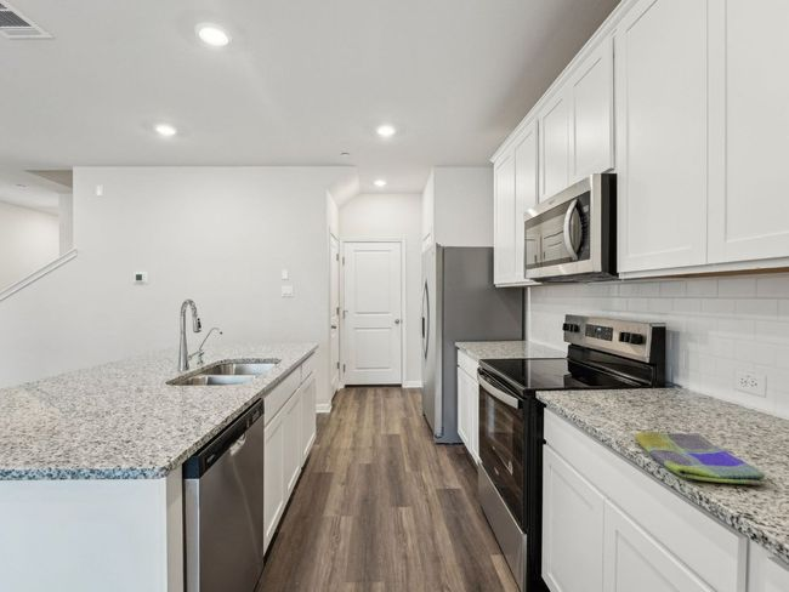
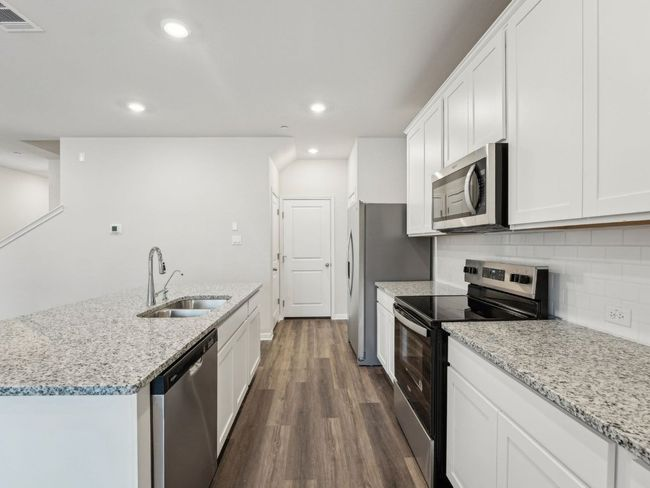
- dish towel (691, 454)
